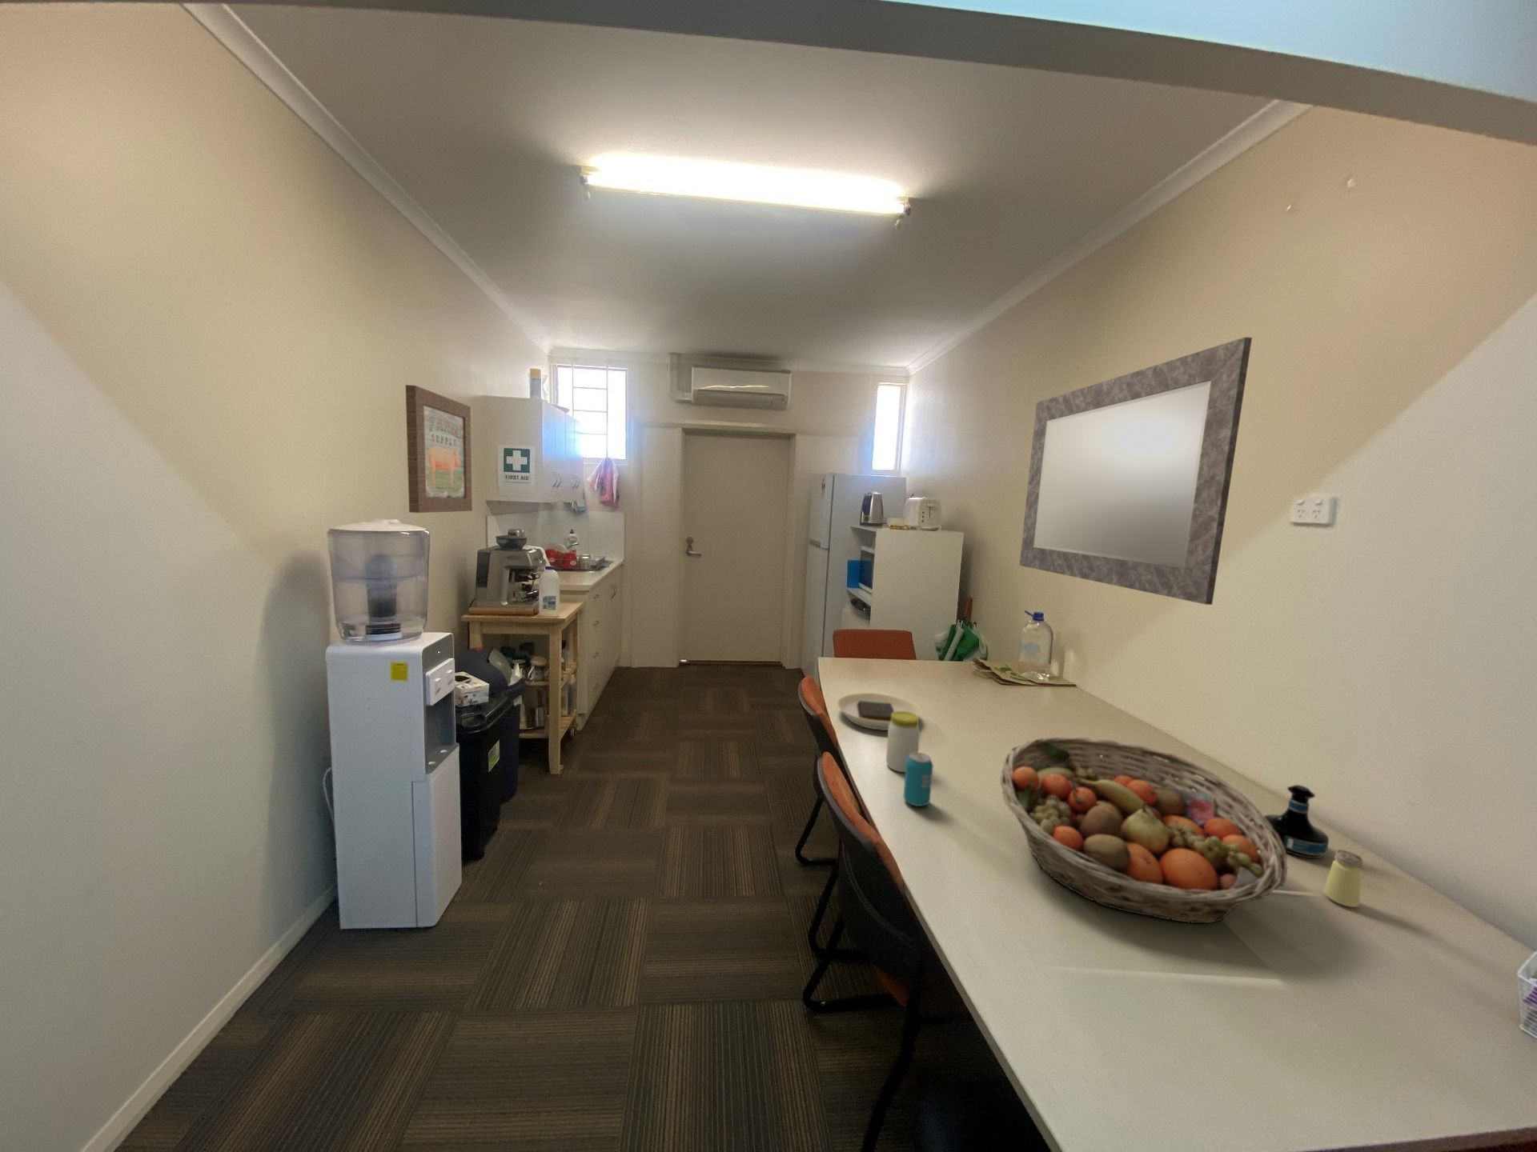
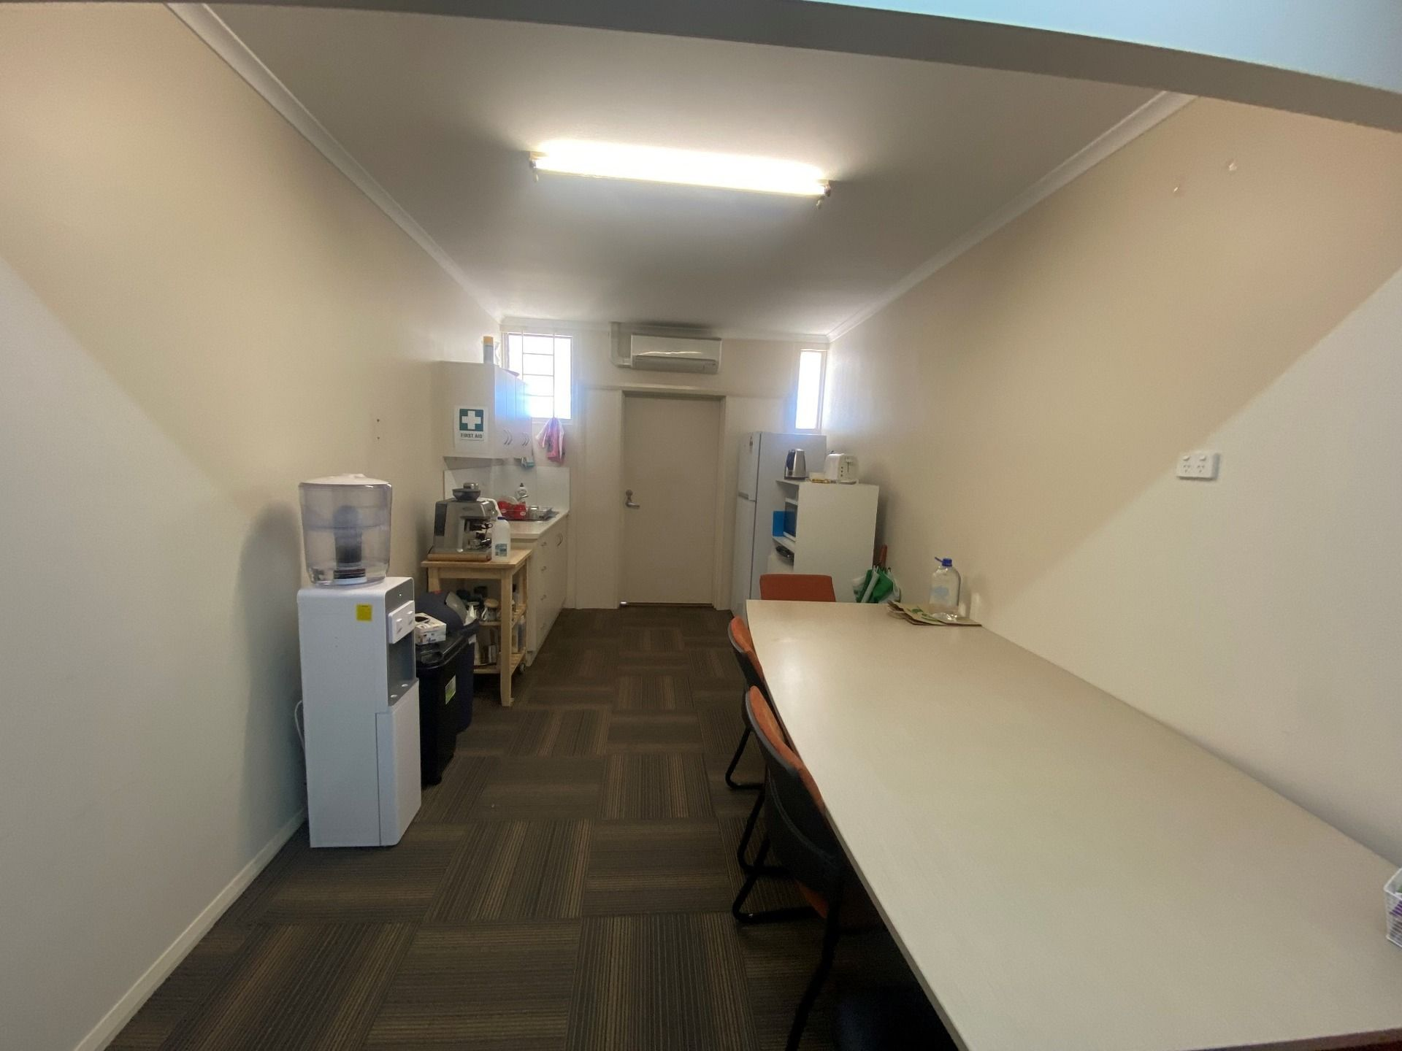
- fruit basket (1127, 820)
- wall art (442, 455)
- plate (877, 712)
- beverage can (919, 779)
- jar (903, 741)
- saltshaker (1345, 877)
- tequila bottle (1297, 816)
- mirror (1105, 480)
